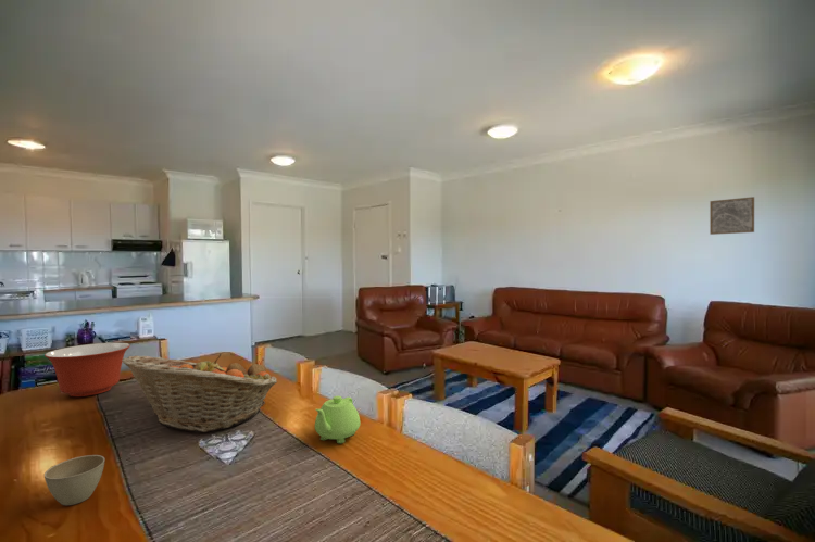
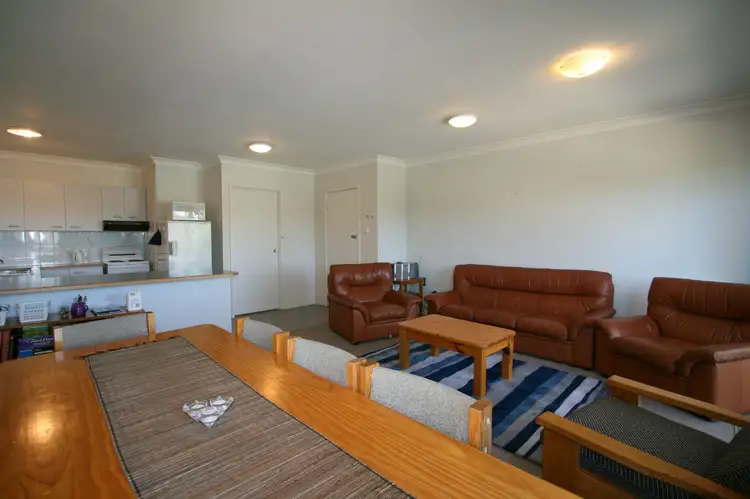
- wall art (731, 216)
- fruit basket (202, 382)
- flower pot (76, 482)
- mixing bowl (90, 369)
- teapot (336, 417)
